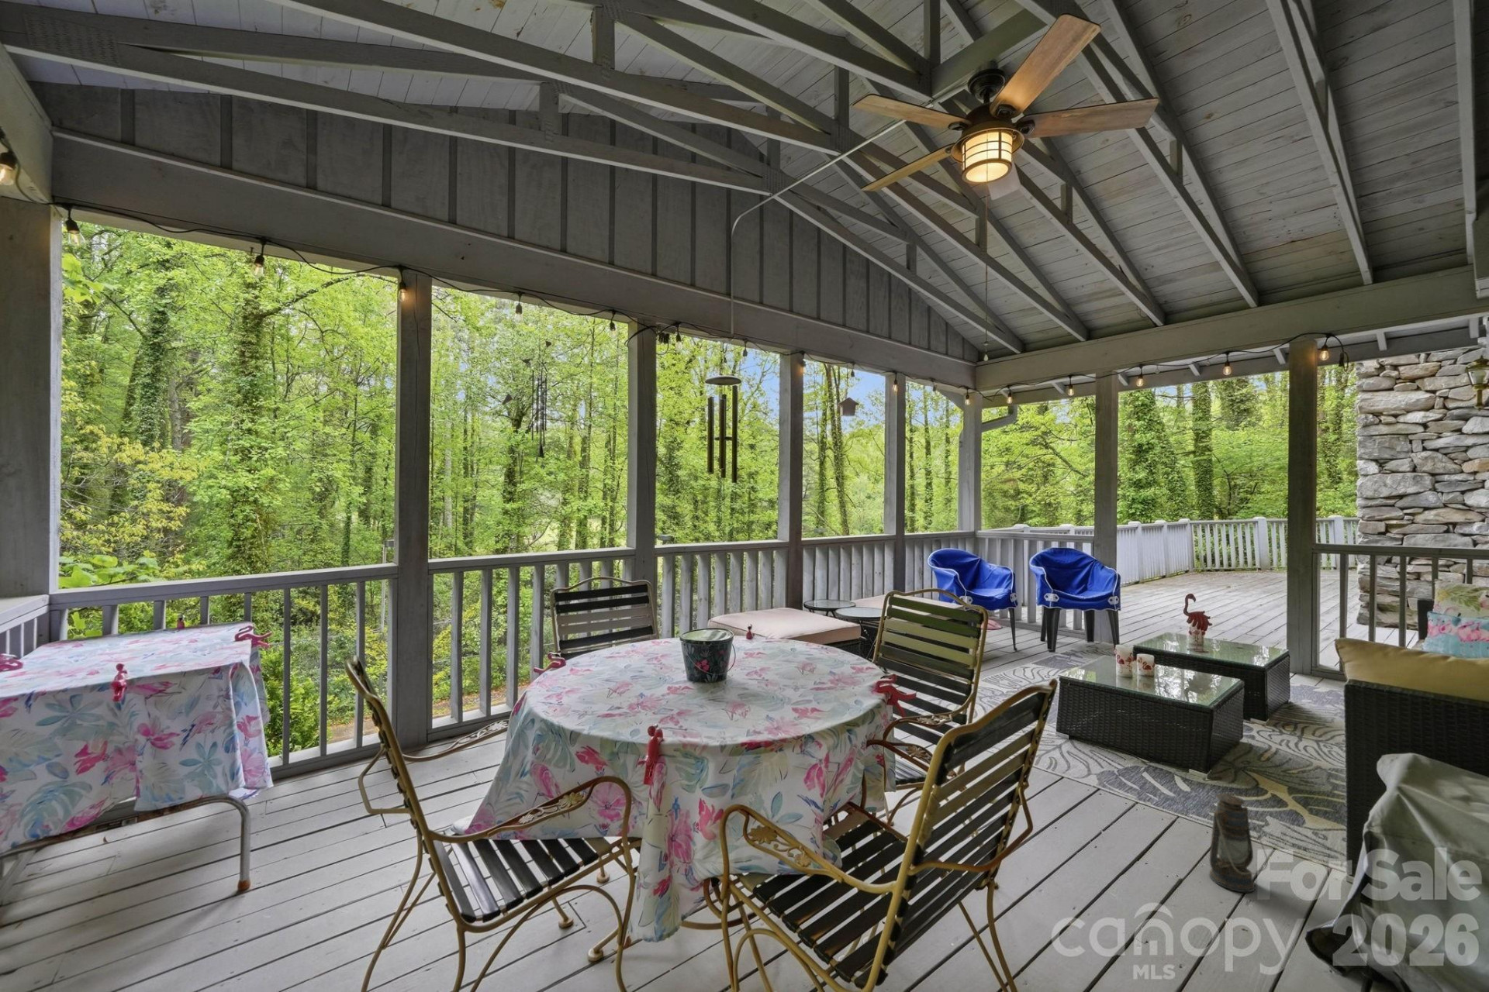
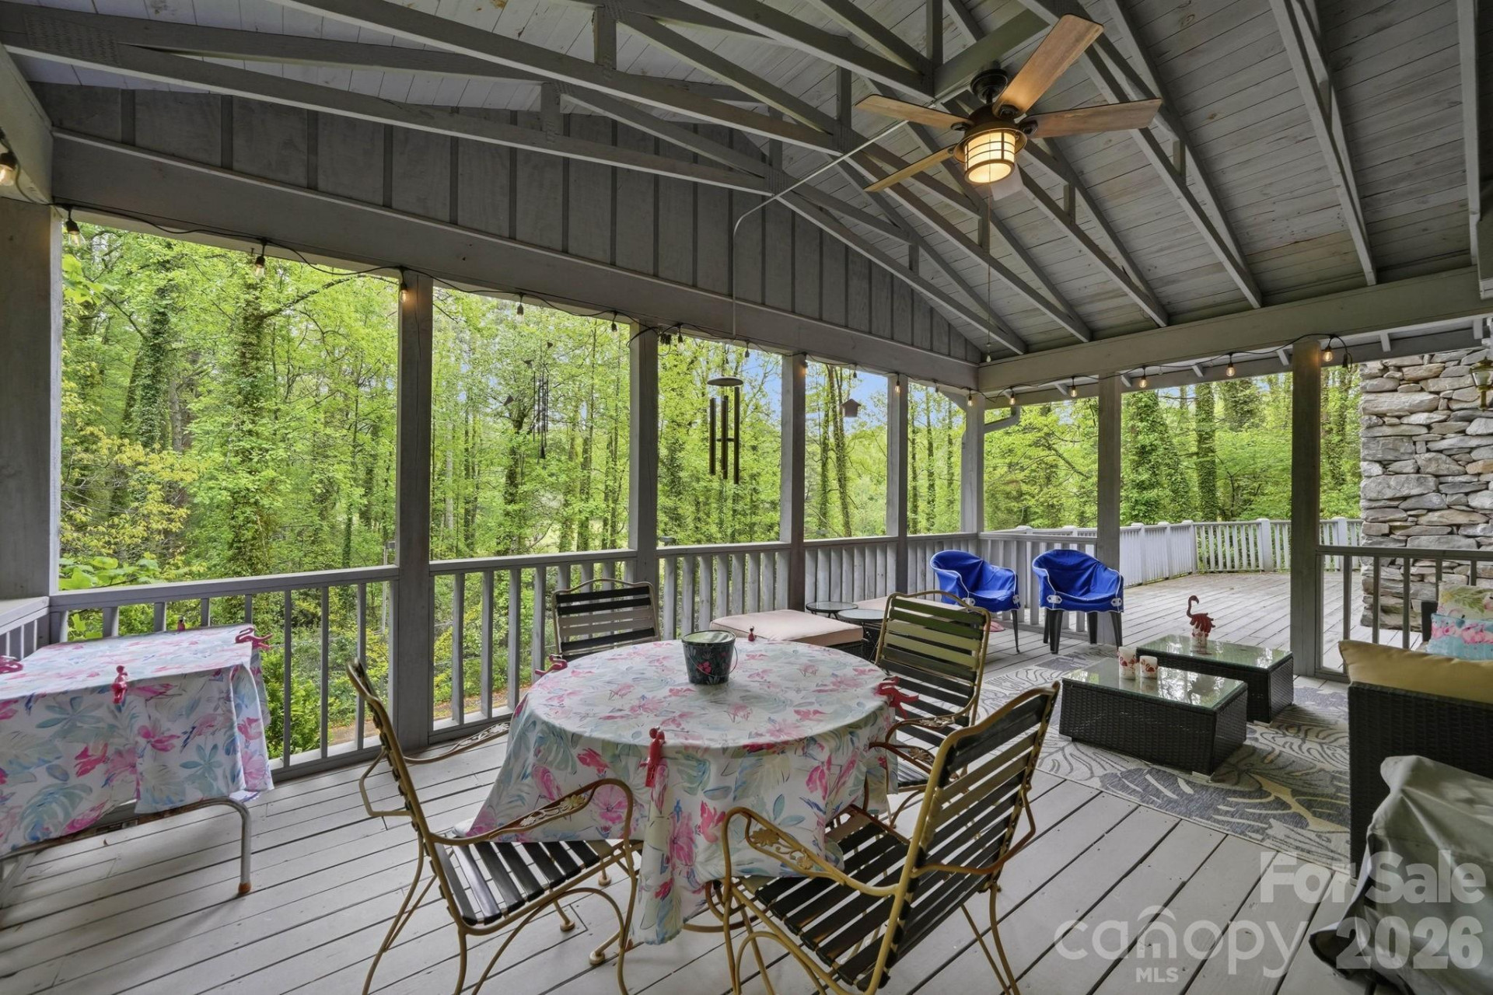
- lantern (1233, 839)
